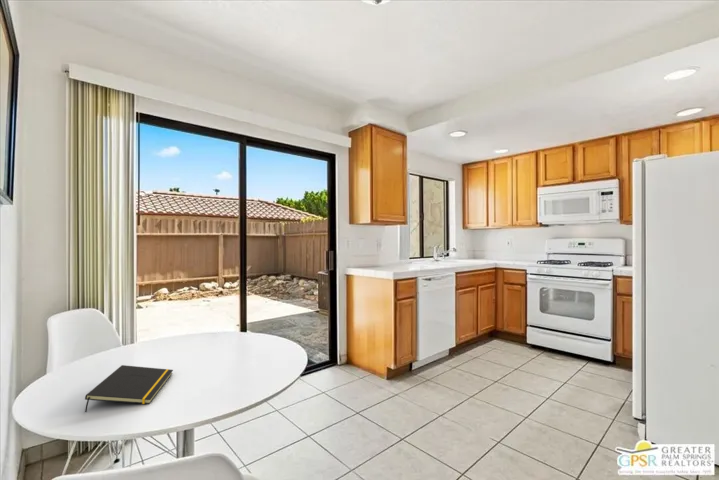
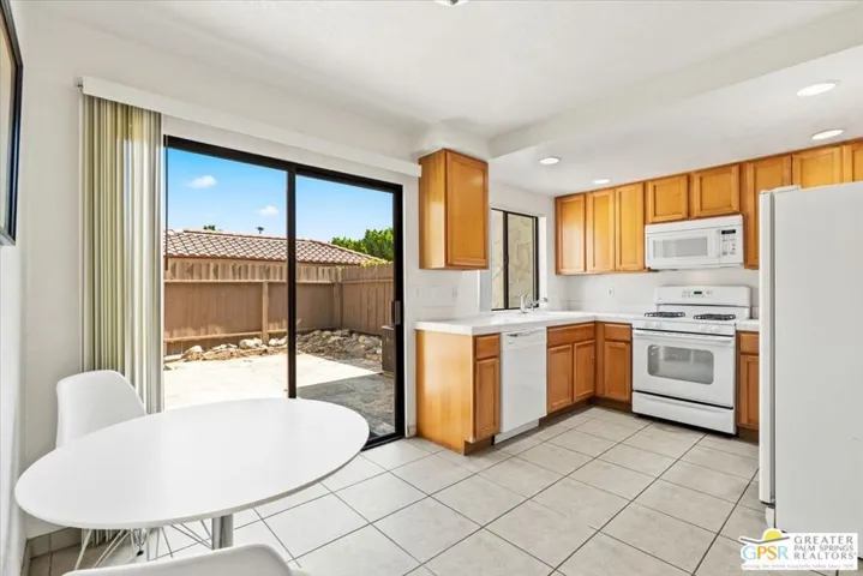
- notepad (134, 382)
